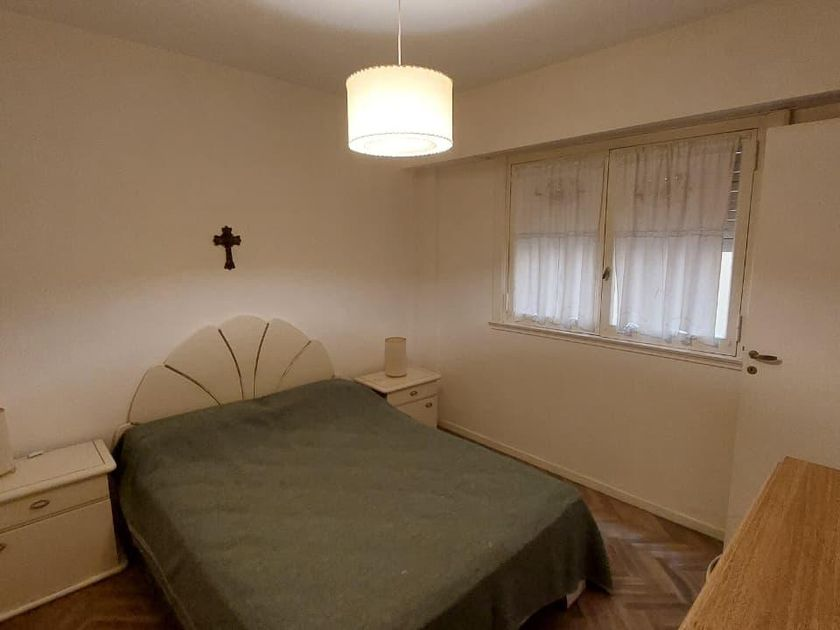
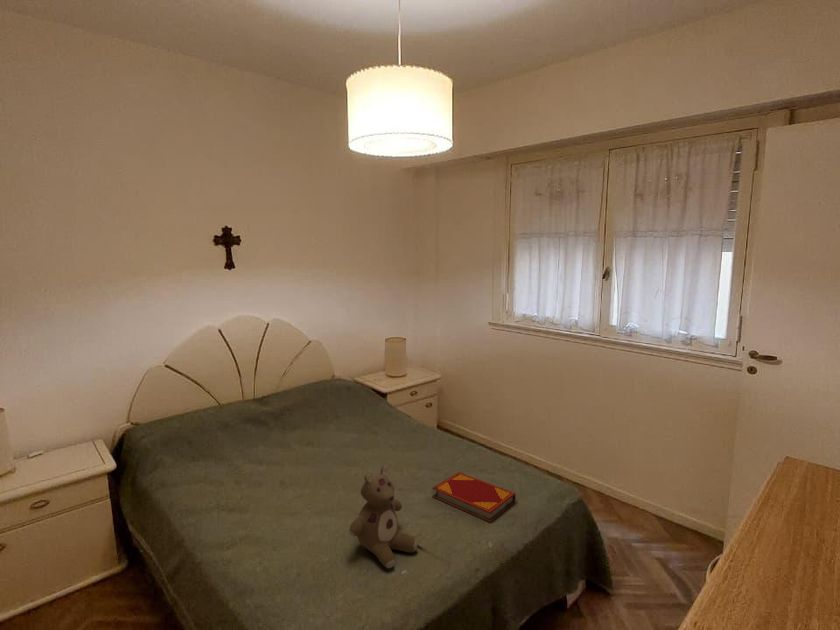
+ stuffed bear (385, 512)
+ hardback book (473, 494)
